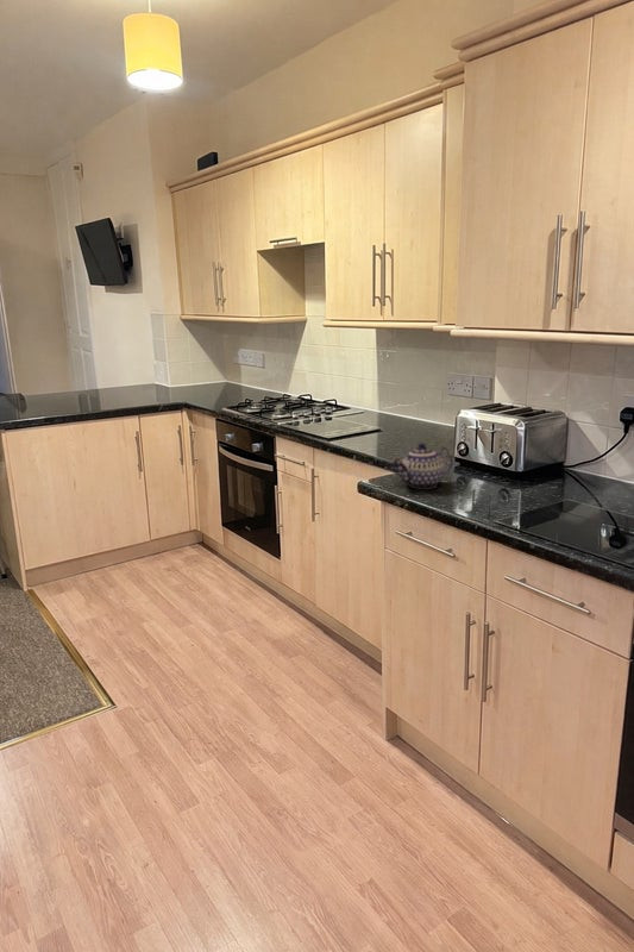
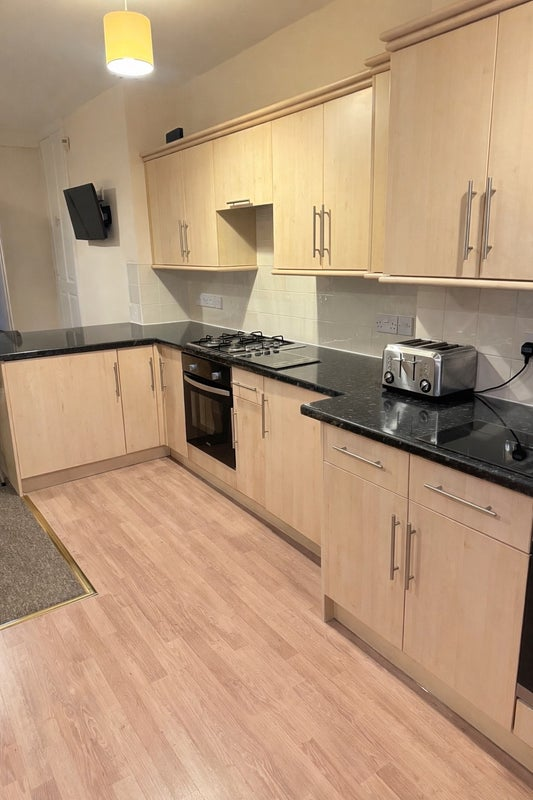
- teapot (422, 464)
